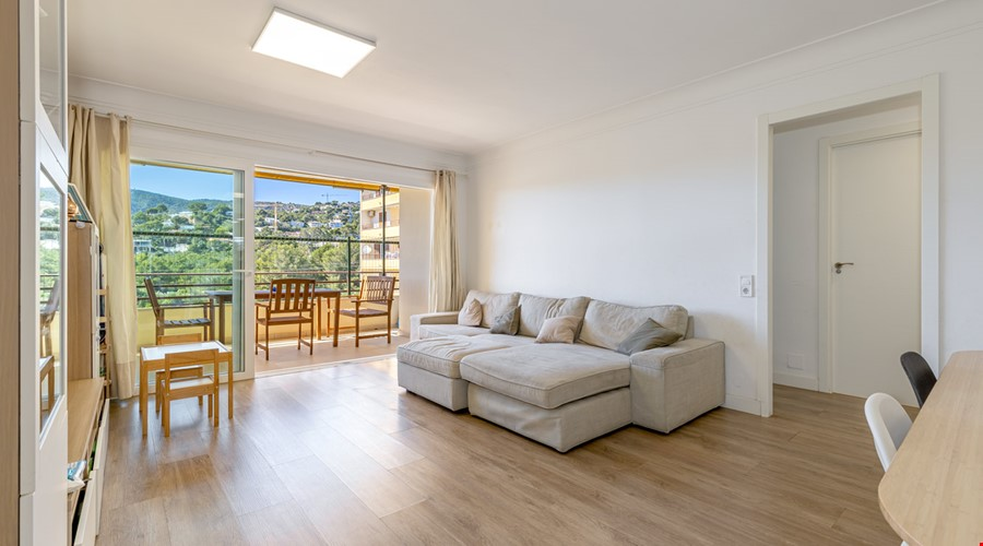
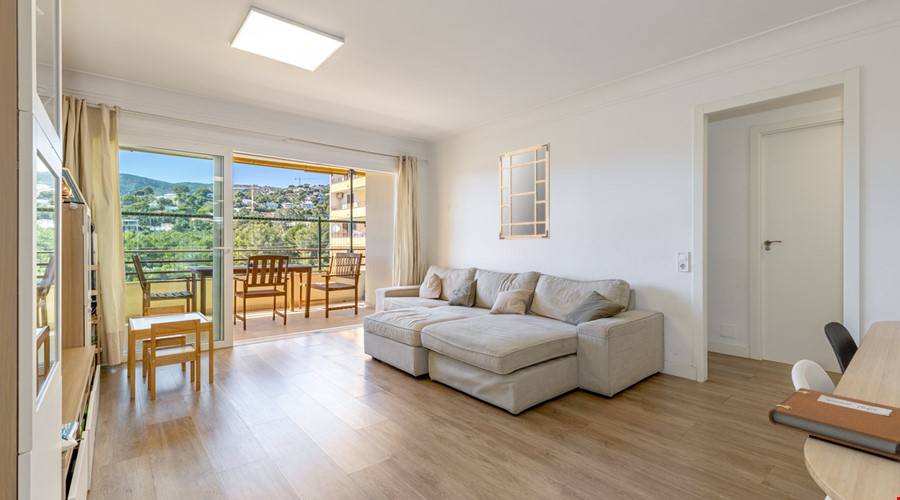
+ notebook (840, 416)
+ mirror (522, 194)
